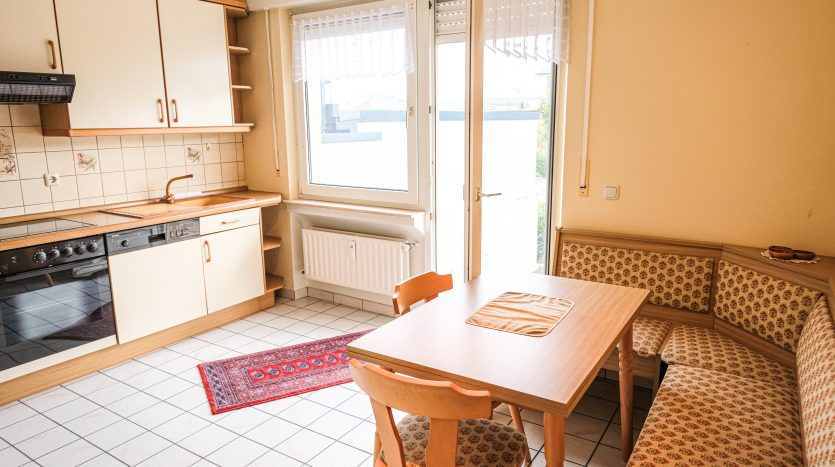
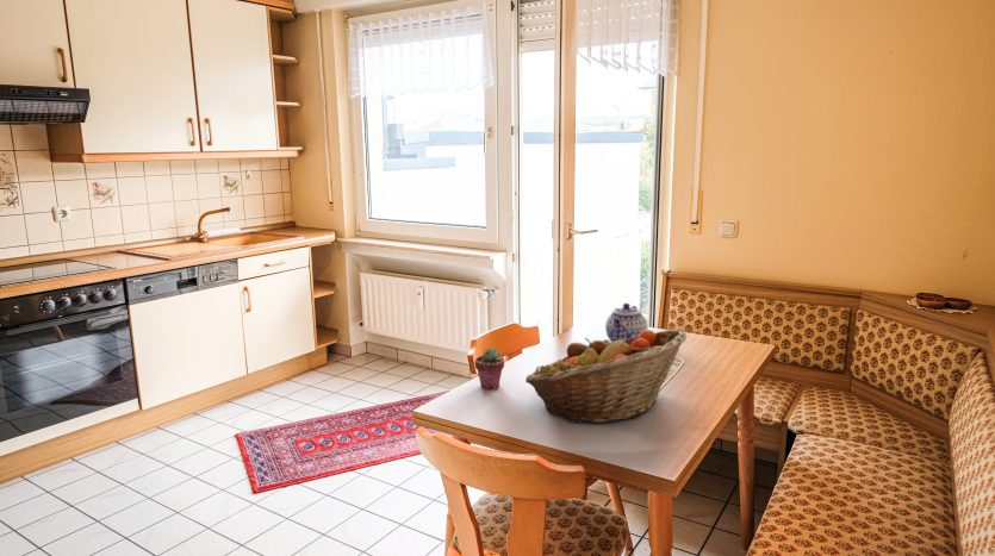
+ teapot (626, 323)
+ fruit basket (607, 368)
+ potted succulent (490, 367)
